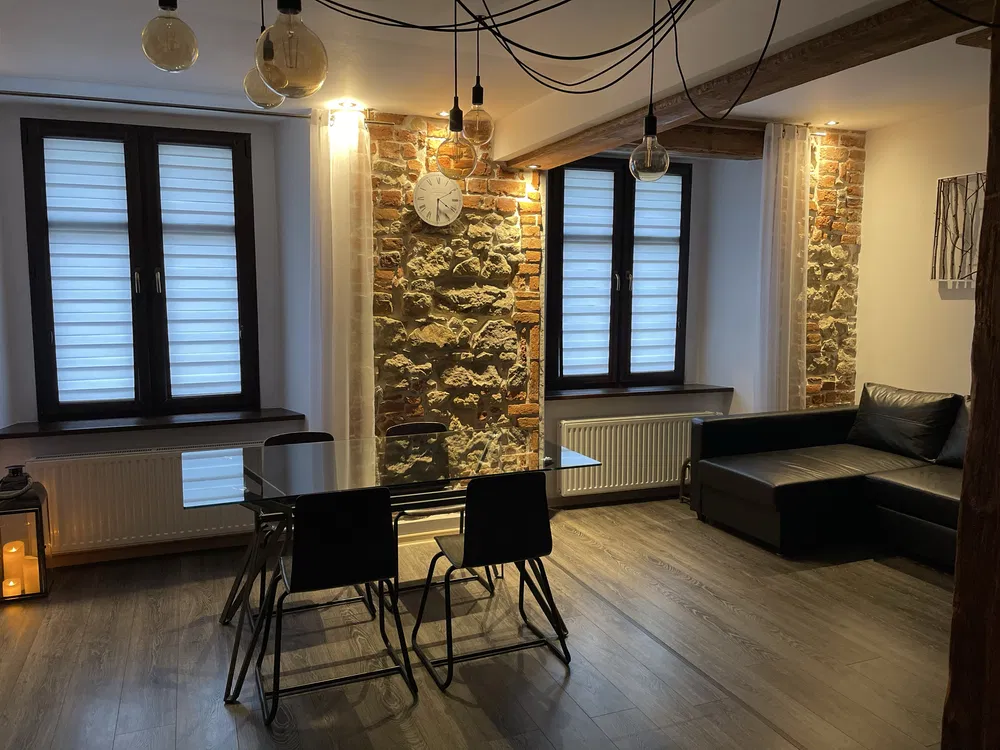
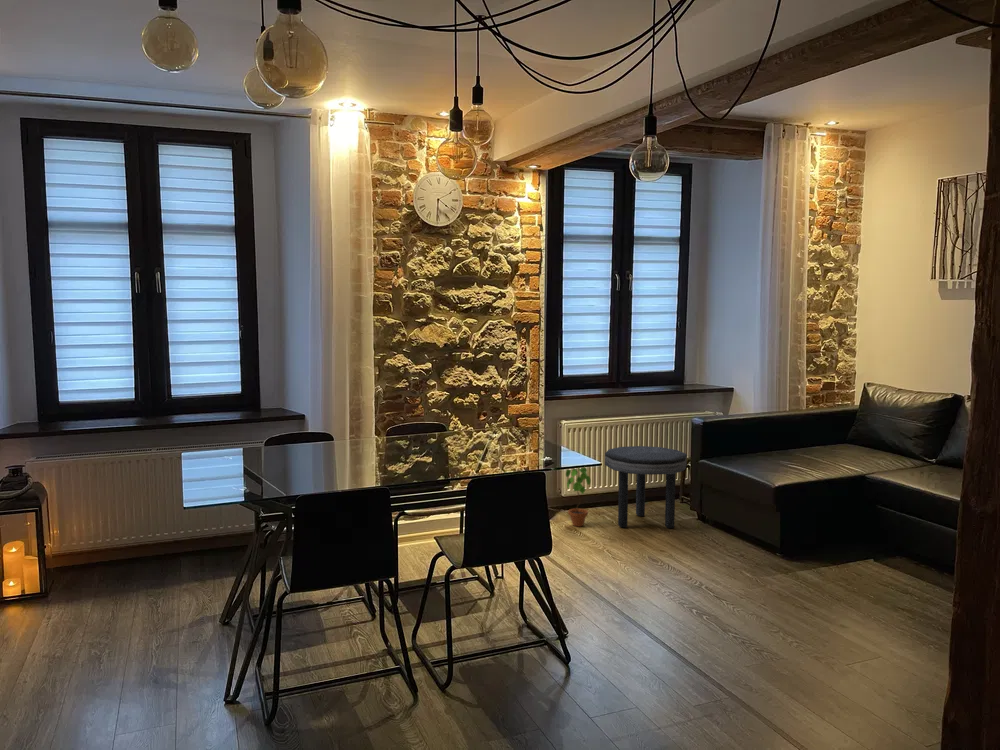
+ potted plant (579, 496)
+ side table (644, 488)
